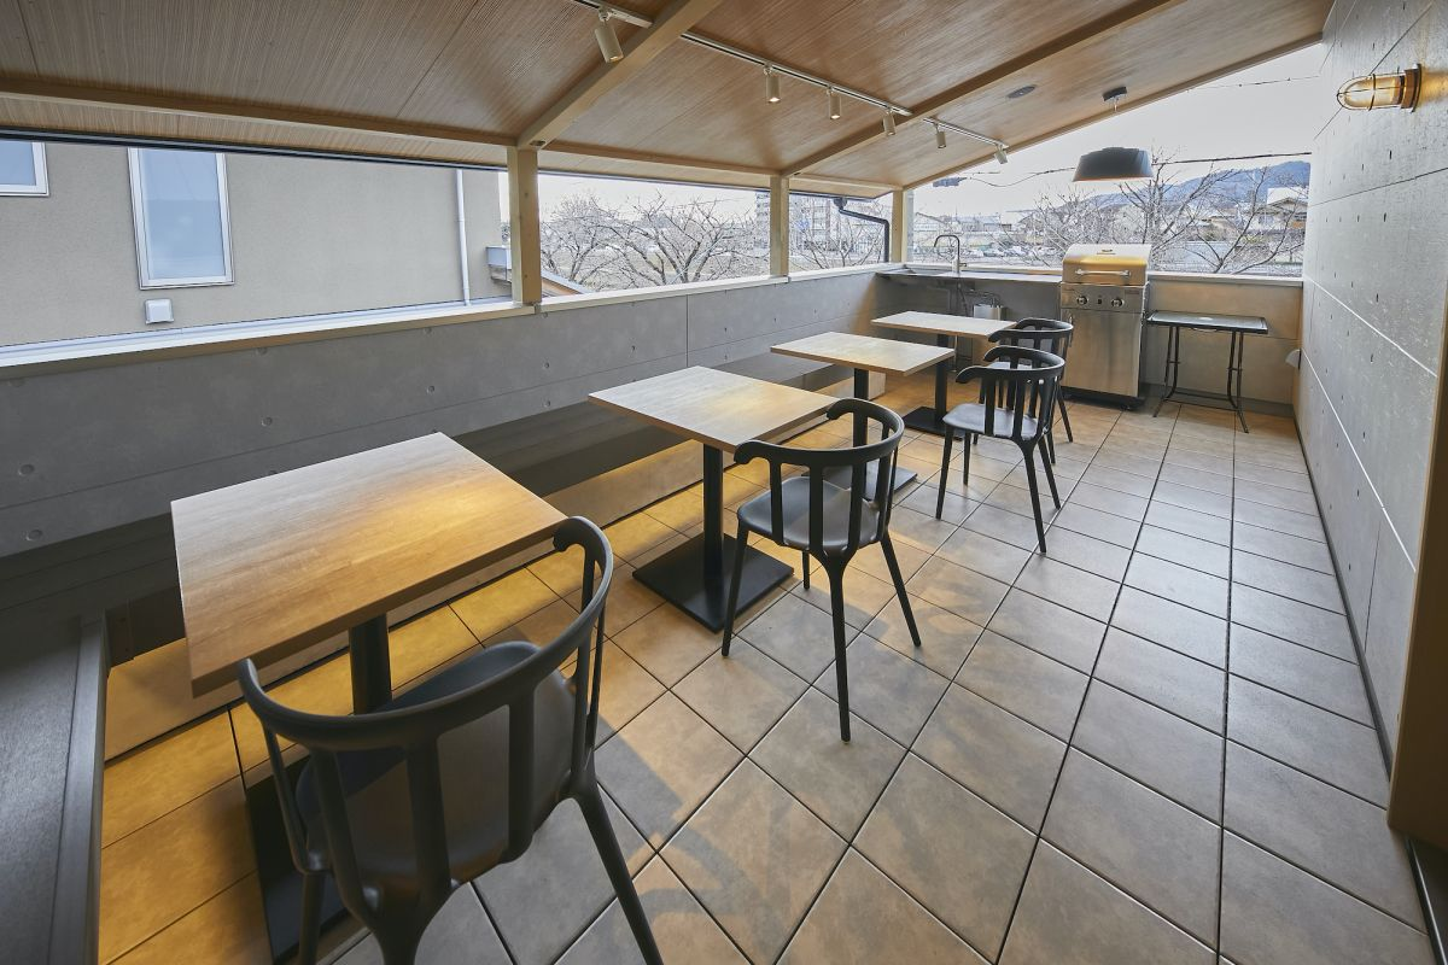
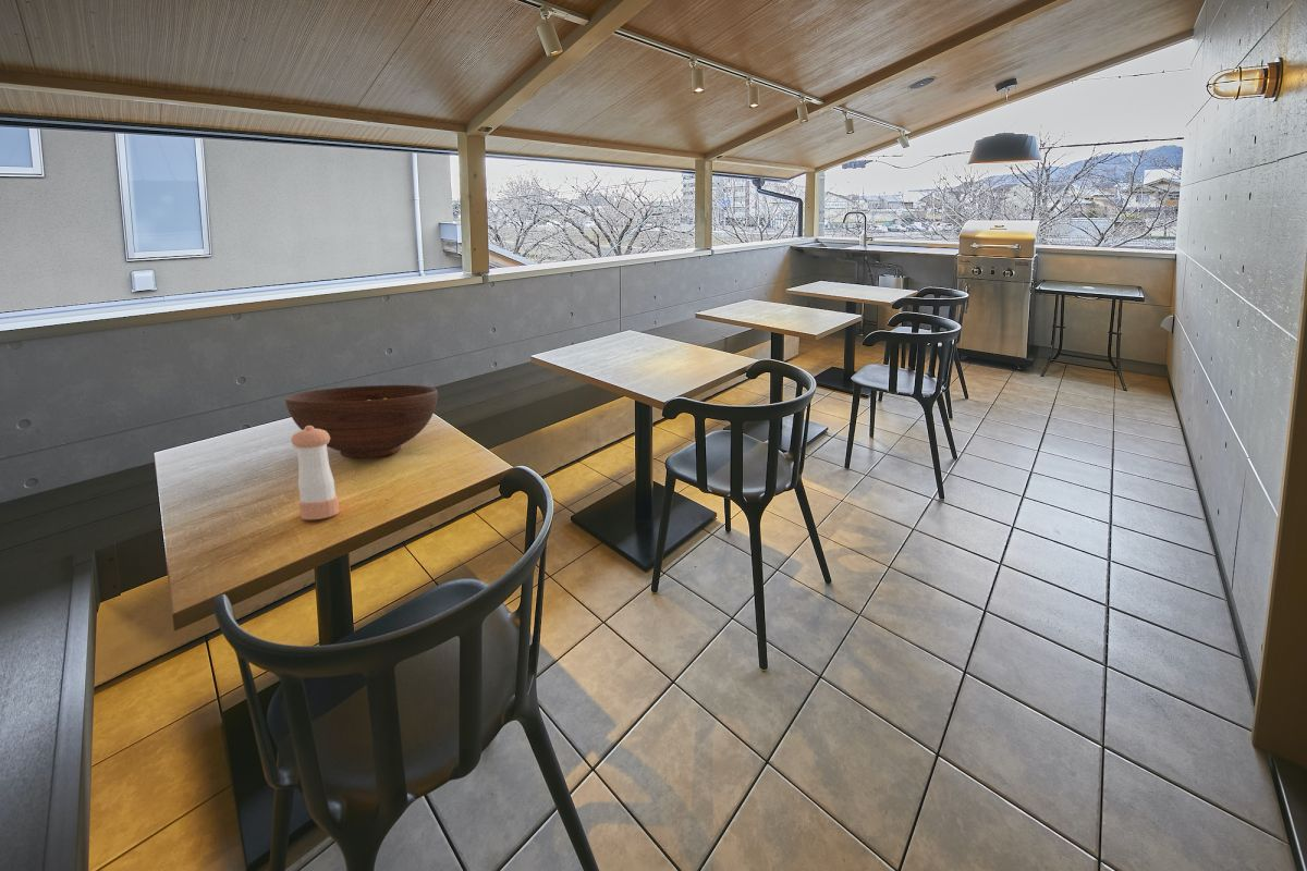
+ fruit bowl (368, 424)
+ pepper shaker (314, 470)
